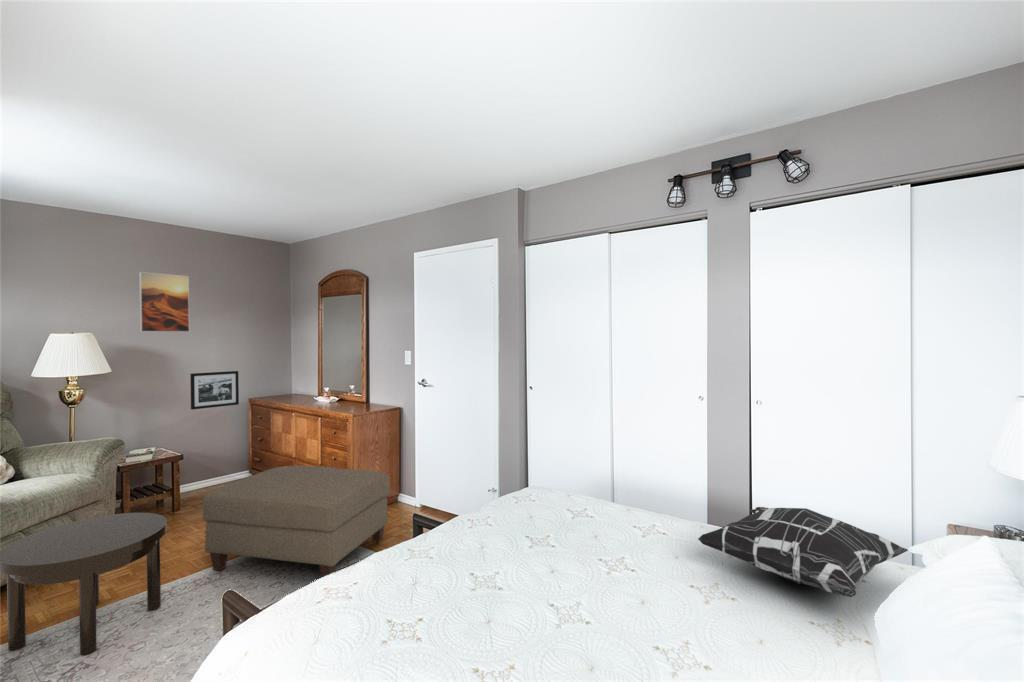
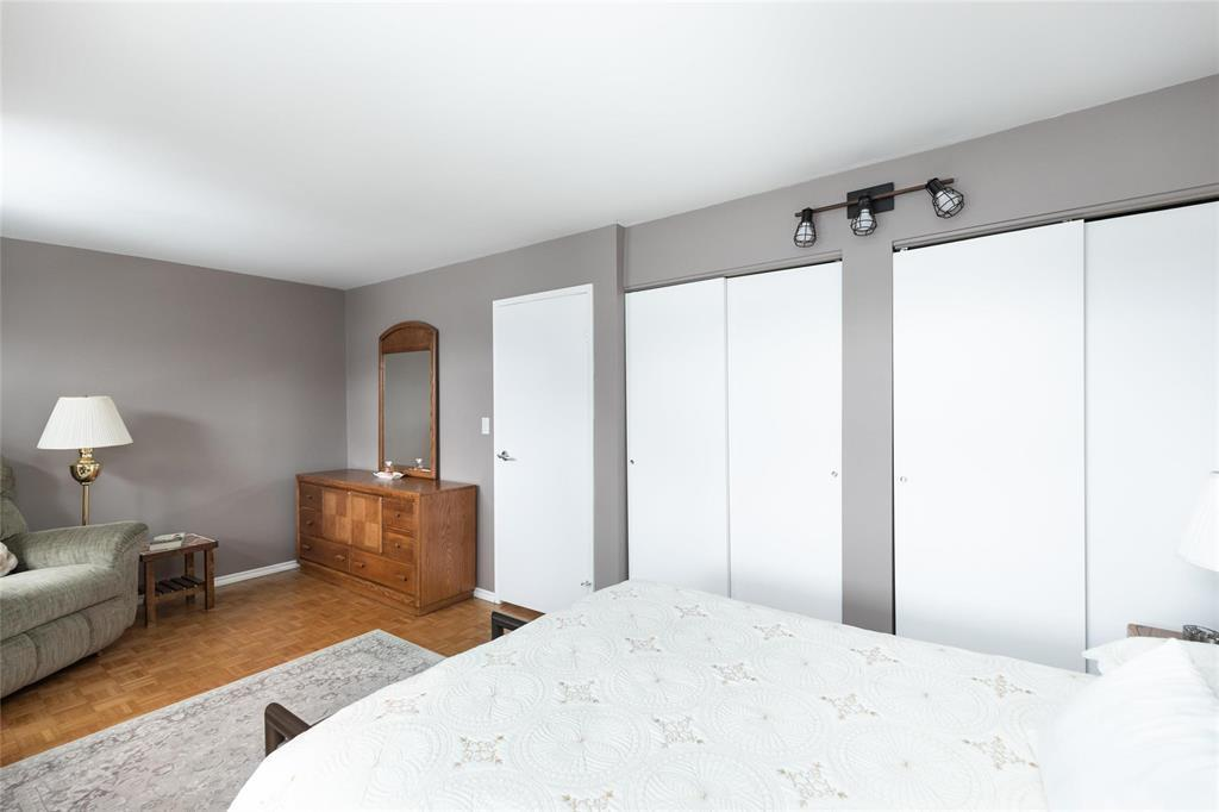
- side table (89, 580)
- picture frame (215, 389)
- decorative pillow (797, 541)
- ottoman (303, 515)
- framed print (165, 303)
